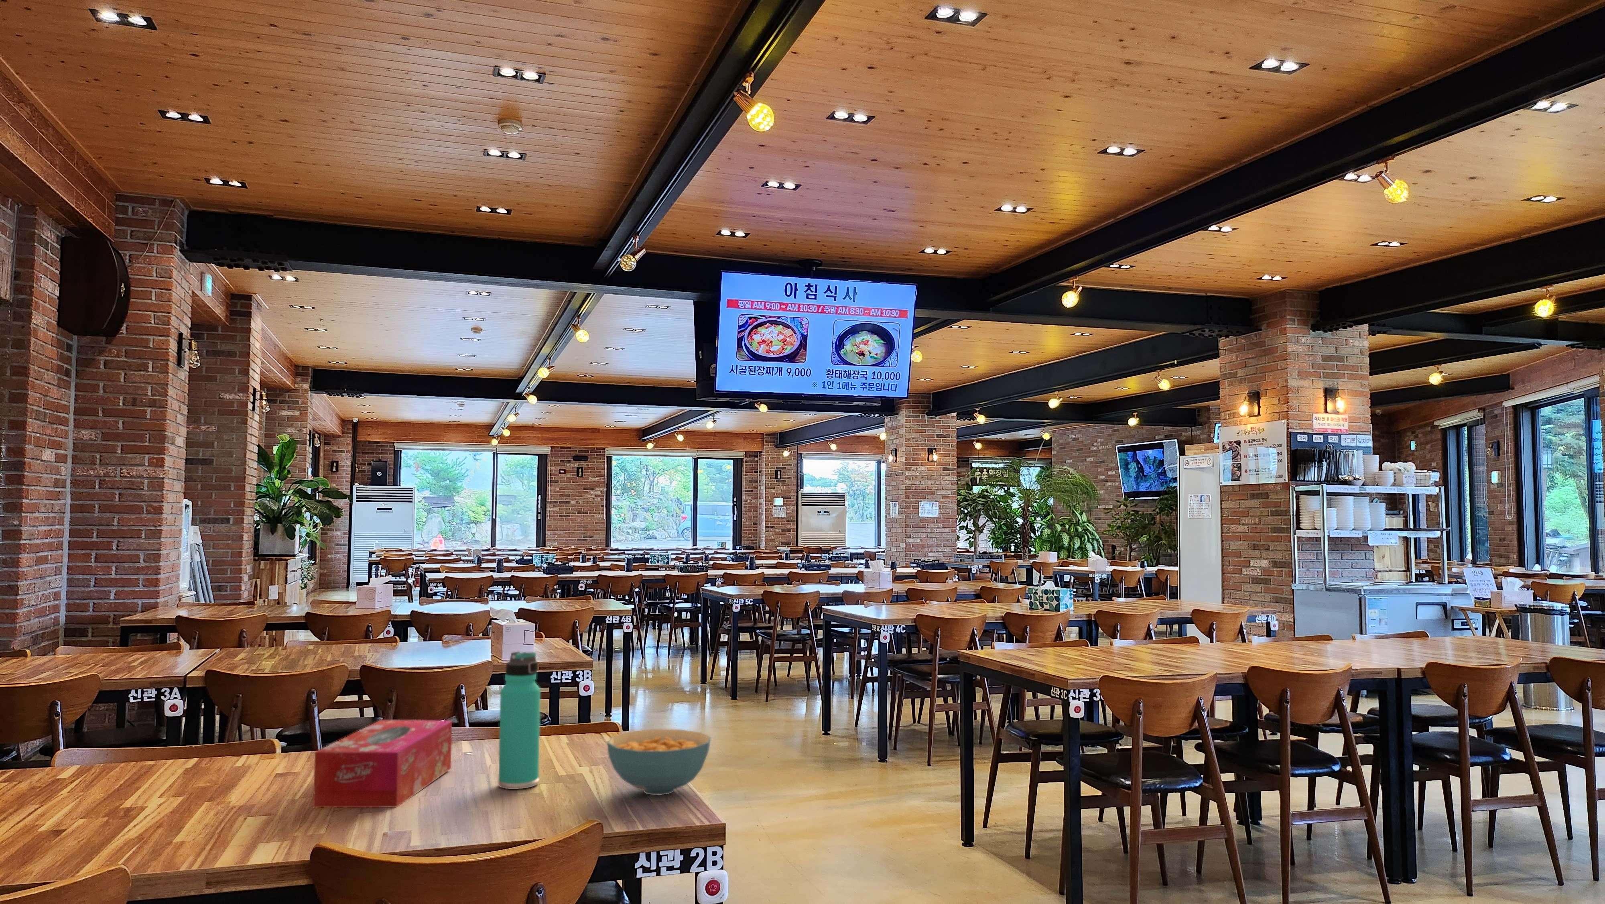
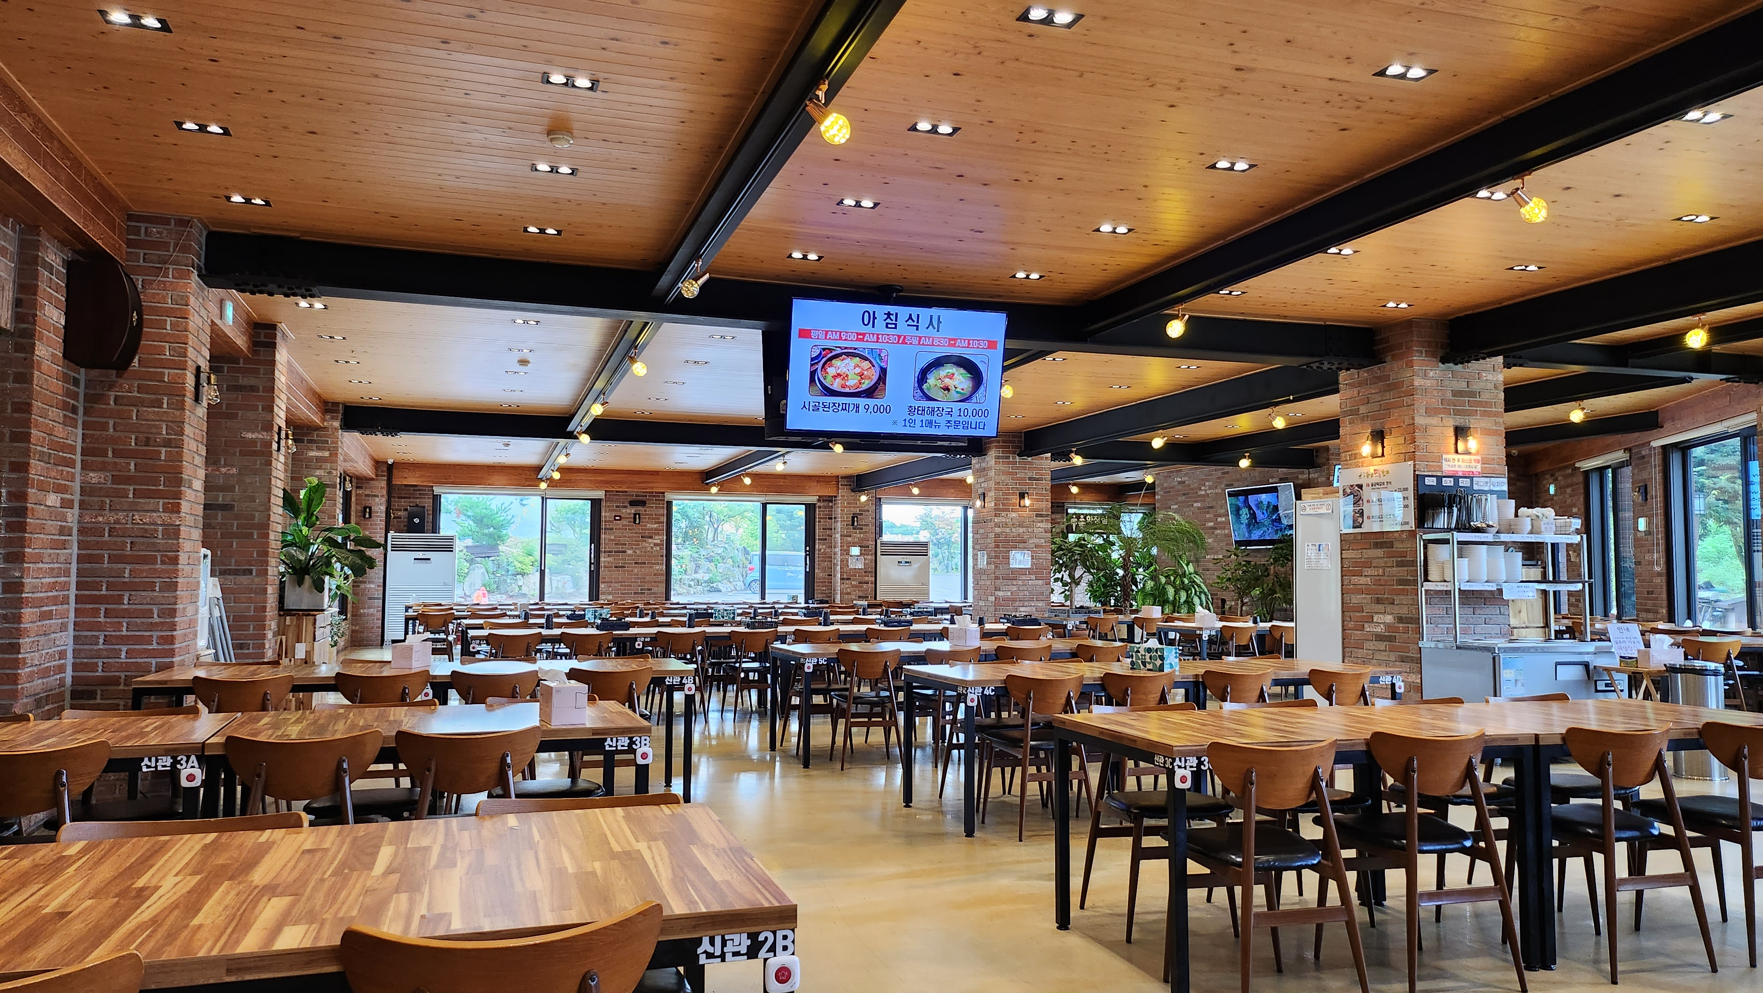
- thermos bottle (519, 718)
- tissue box (388, 761)
- cereal bowl (659, 765)
